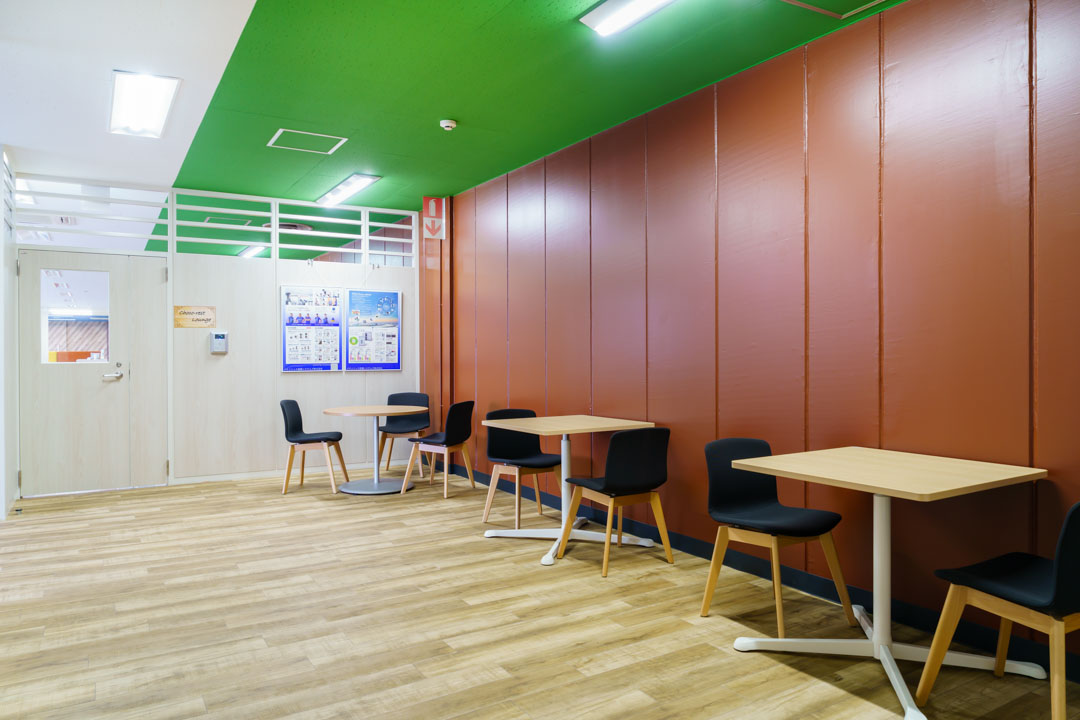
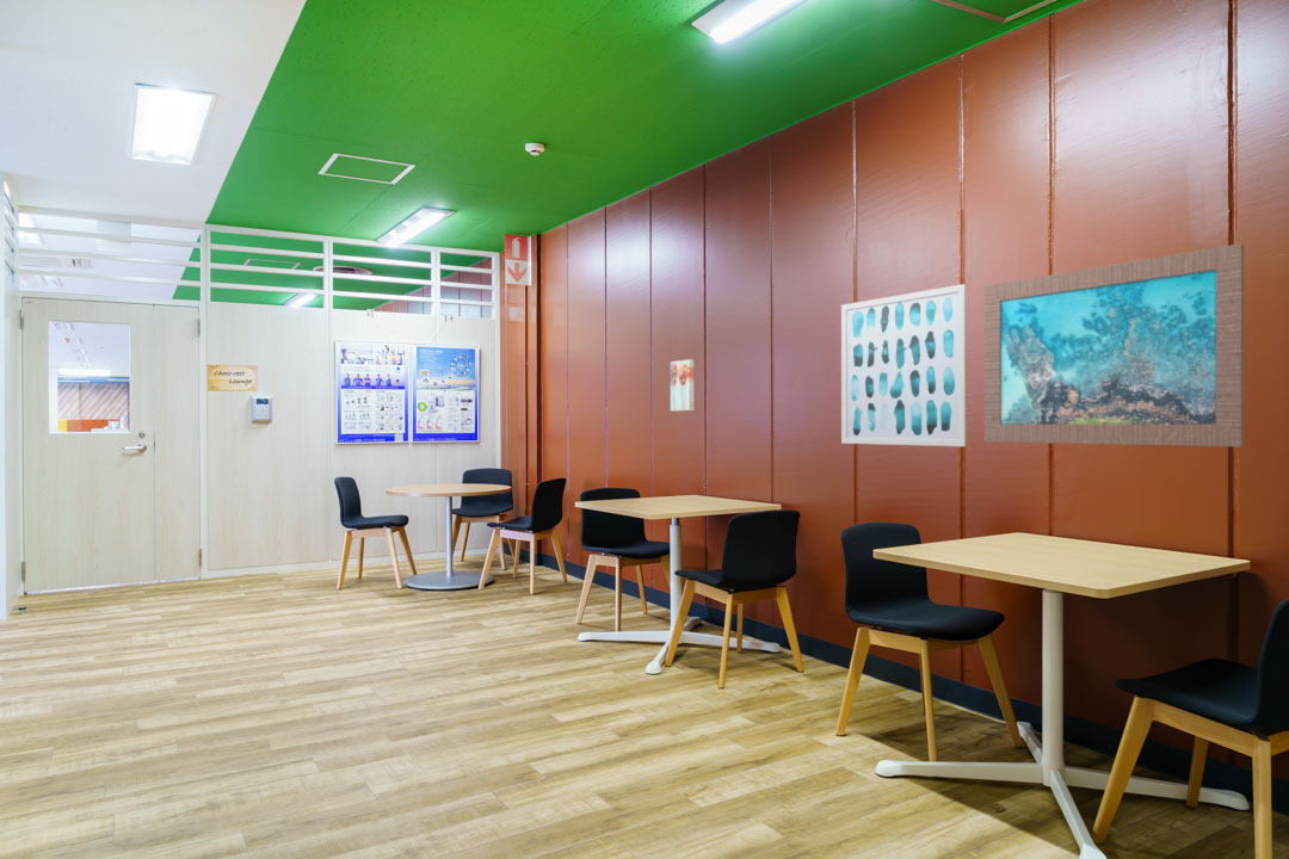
+ wall art (899, 370)
+ wall art (681, 385)
+ wall art (1097, 356)
